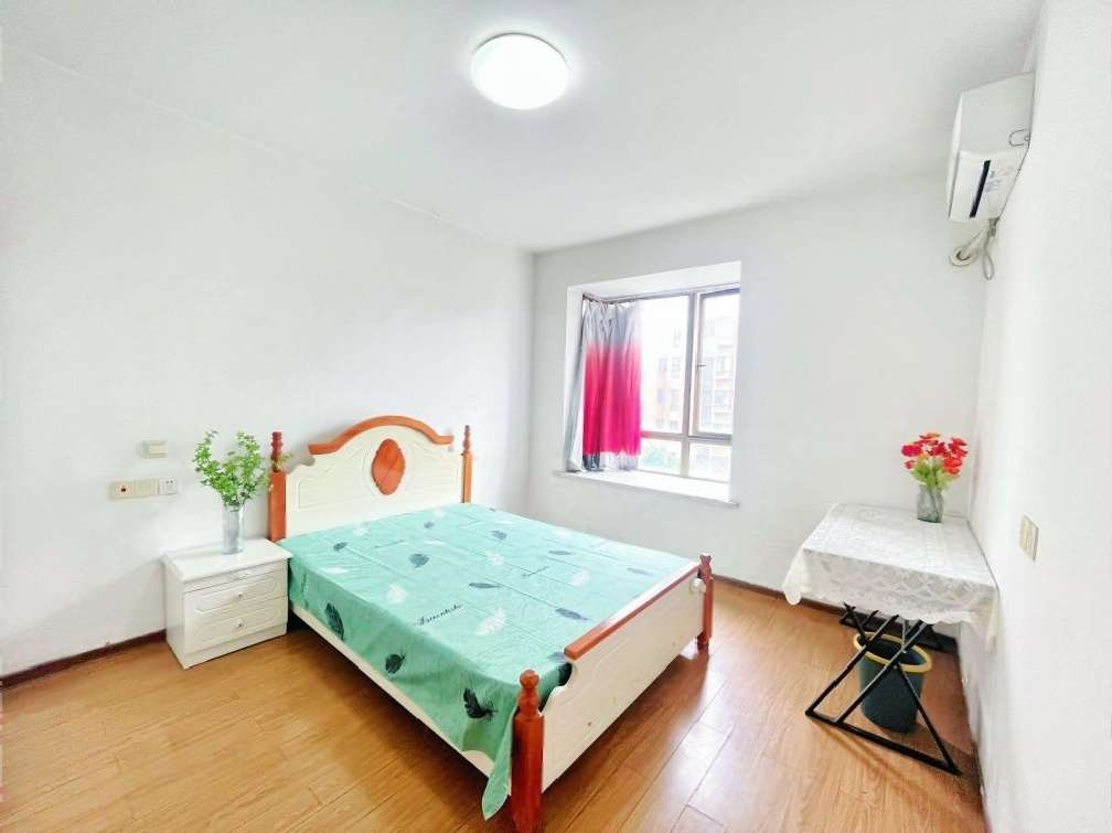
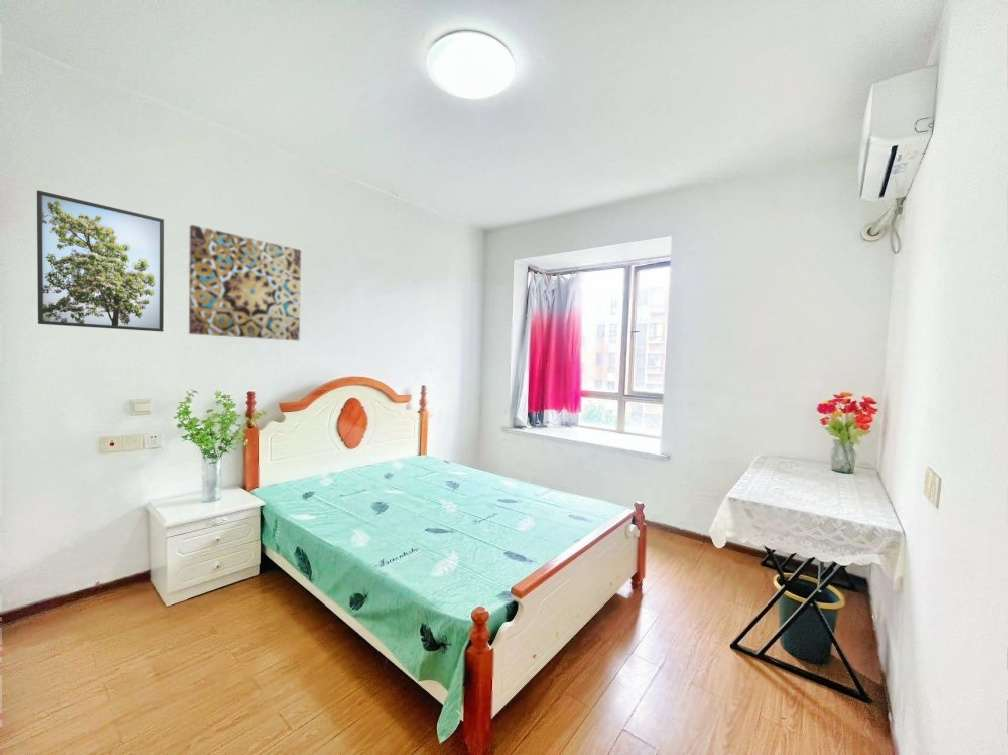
+ wall art (249, 288)
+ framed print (105, 267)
